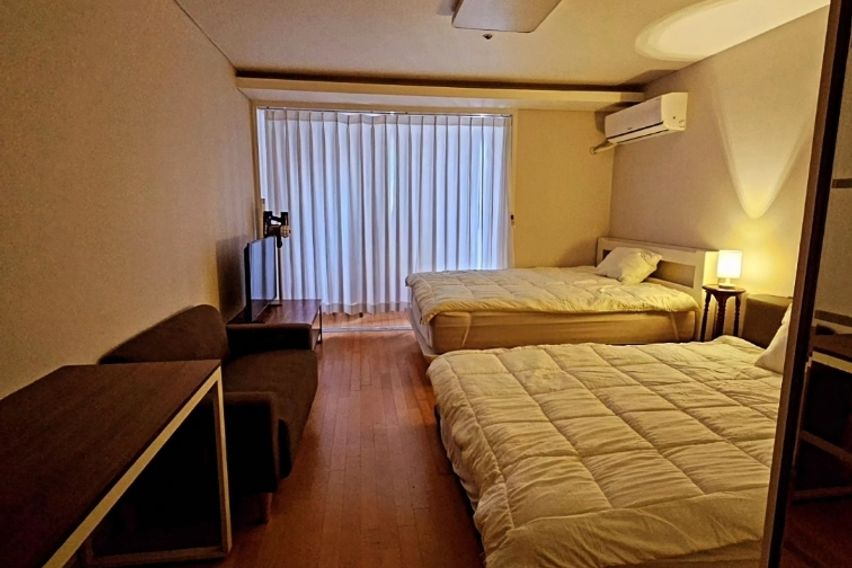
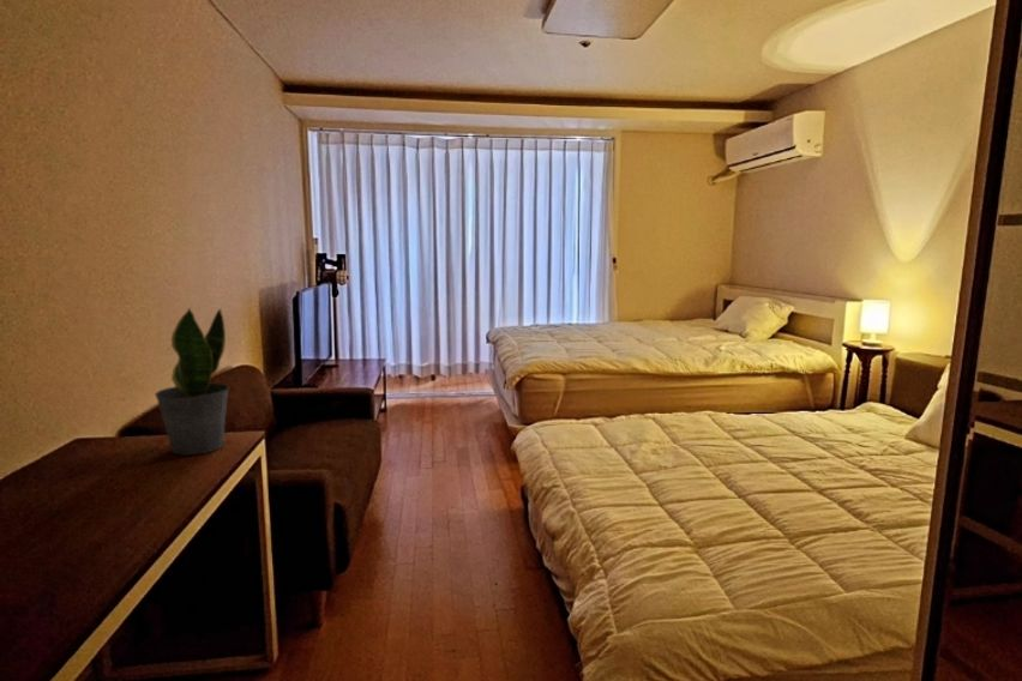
+ potted plant (192, 376)
